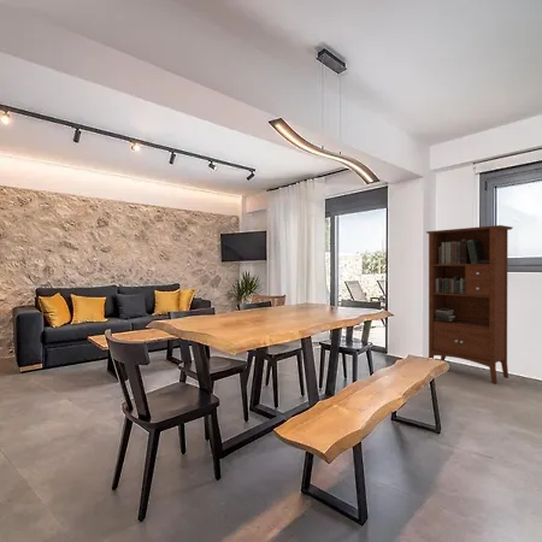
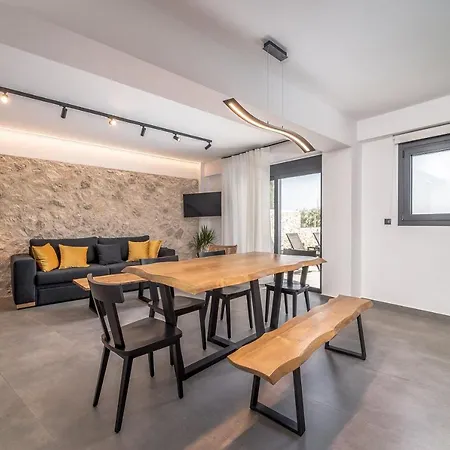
- bookcase (466, 301)
